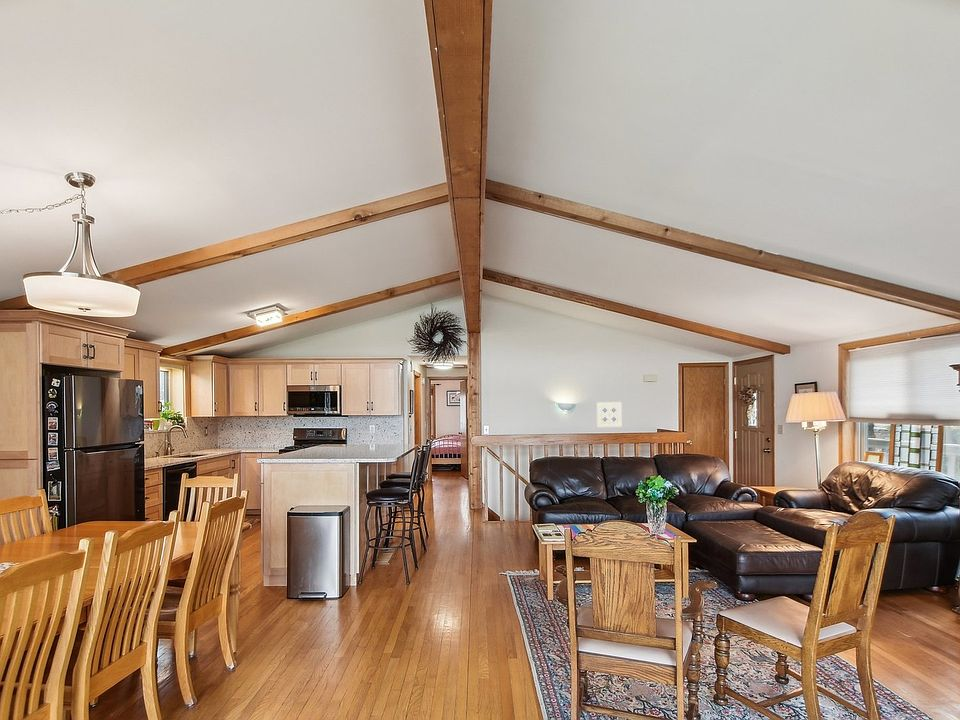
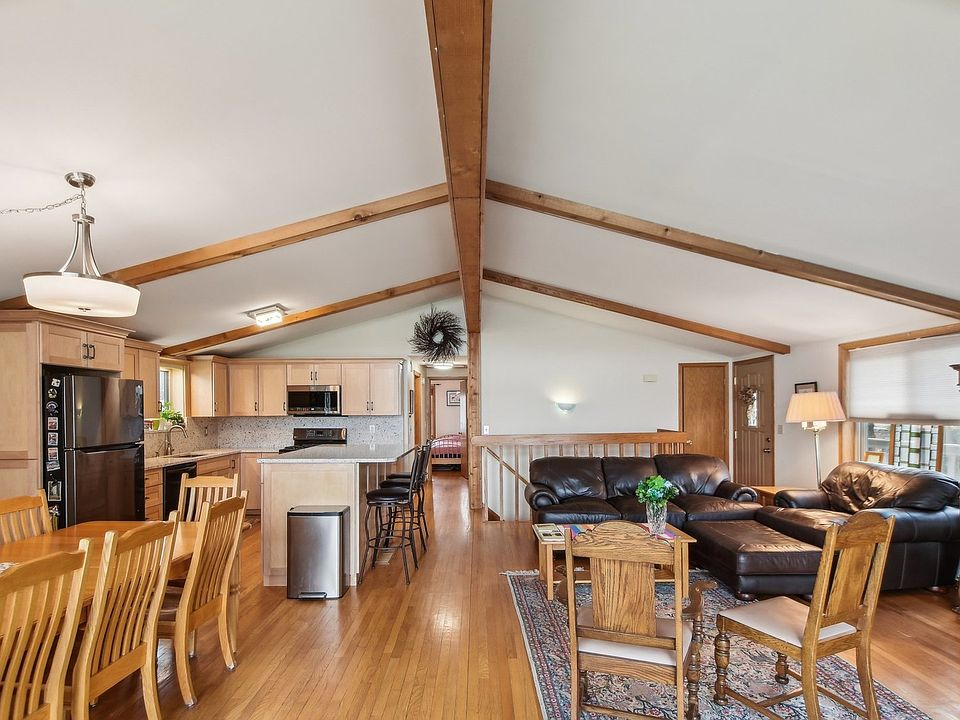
- wall art (609, 414)
